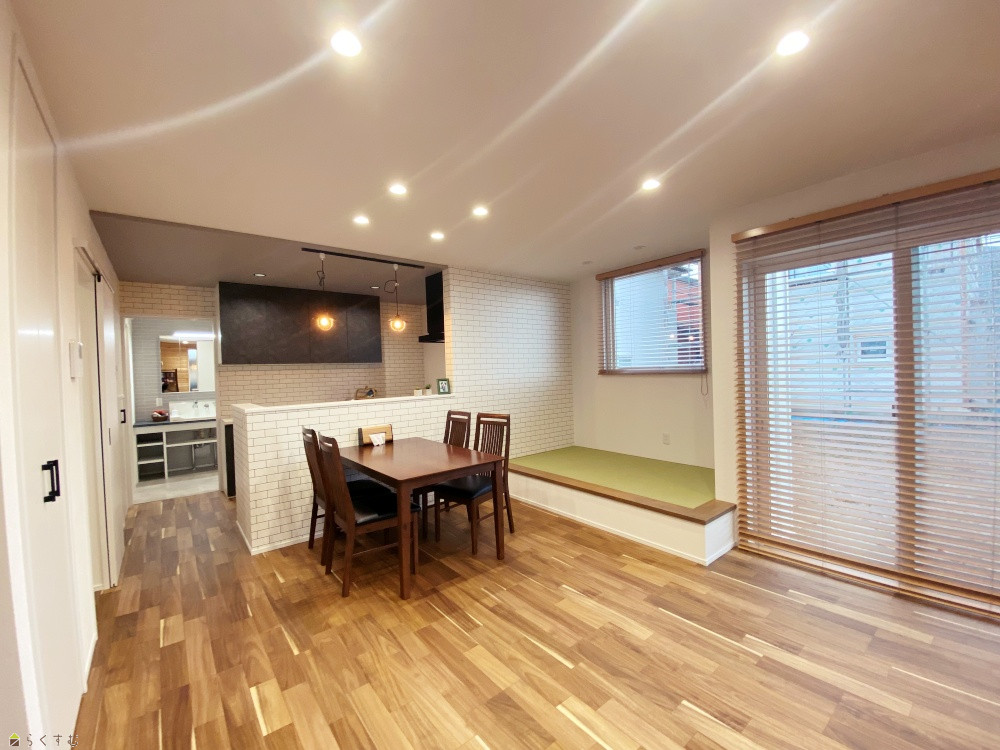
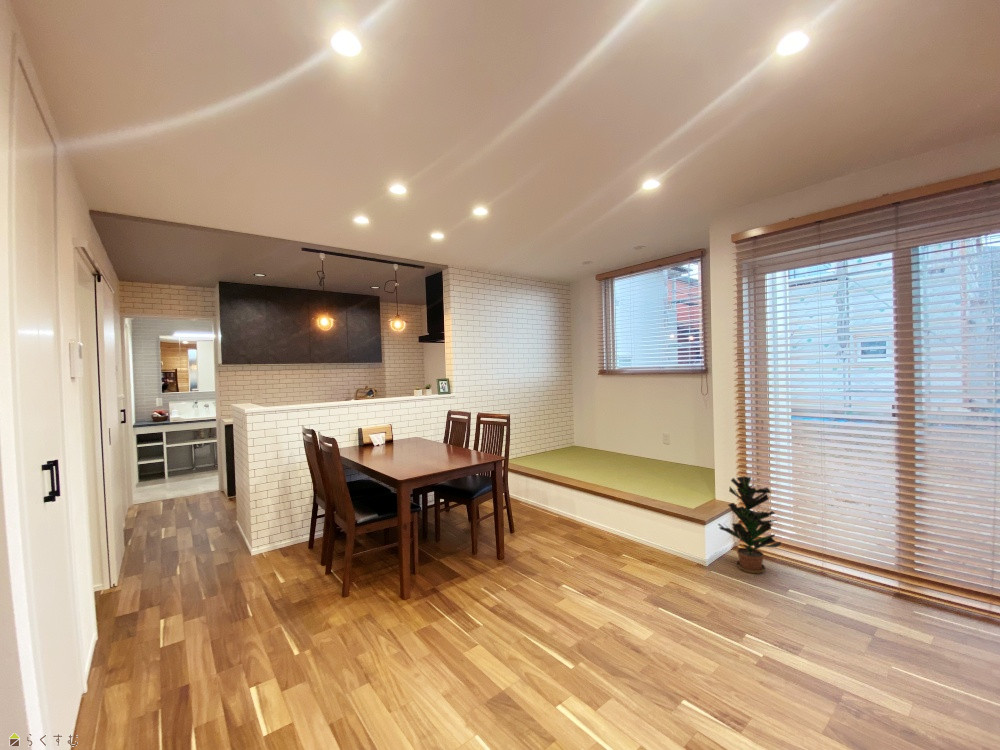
+ potted plant (750, 522)
